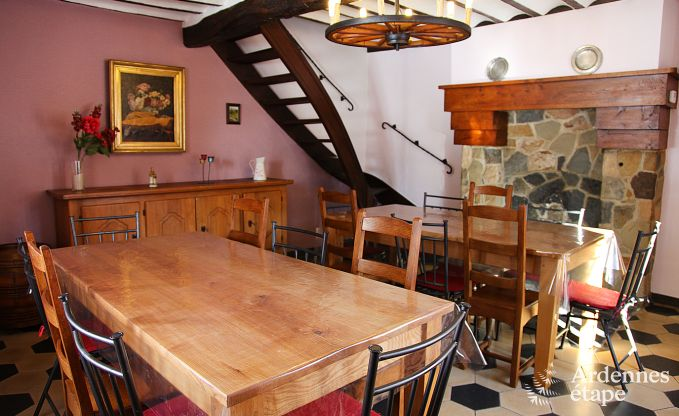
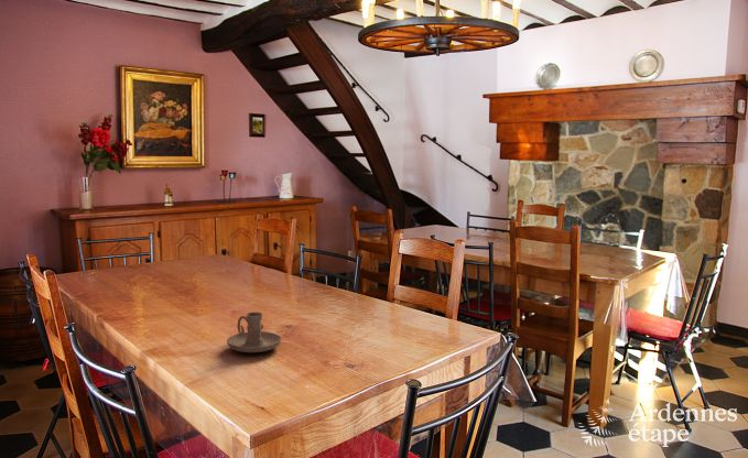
+ candle holder (251, 329)
